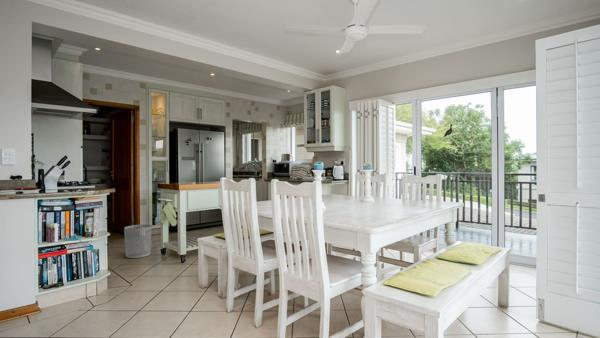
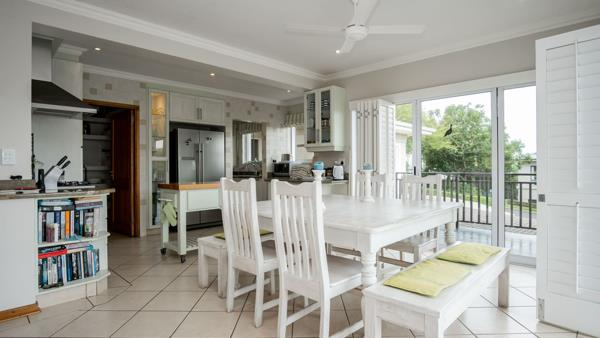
- waste bin (138, 241)
